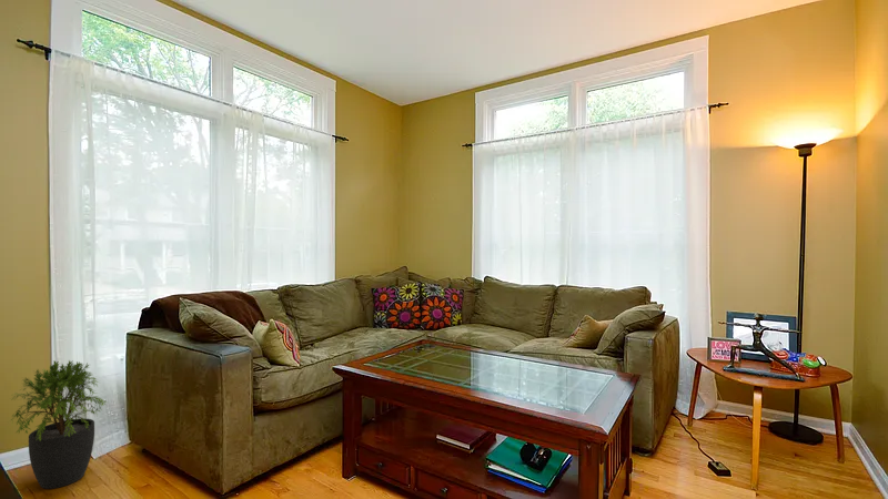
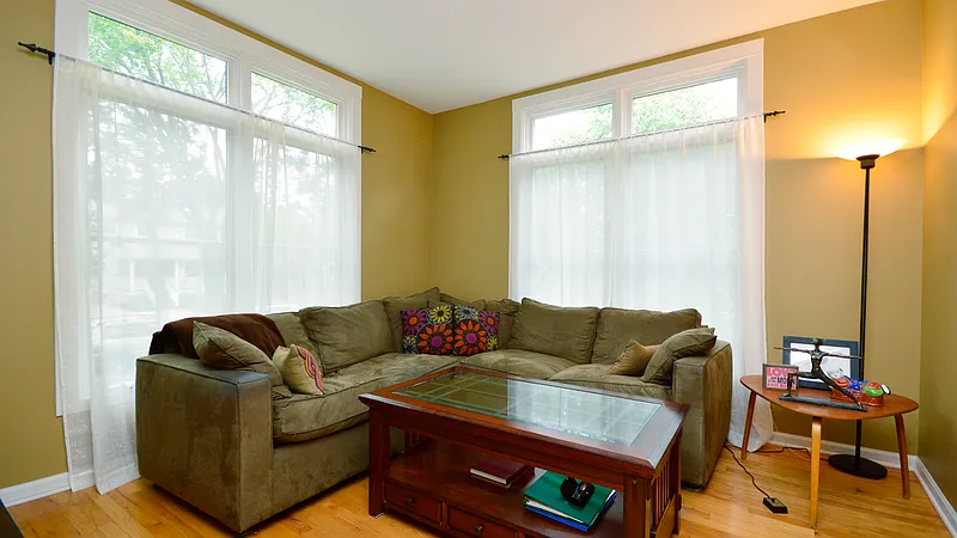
- potted plant (56, 419)
